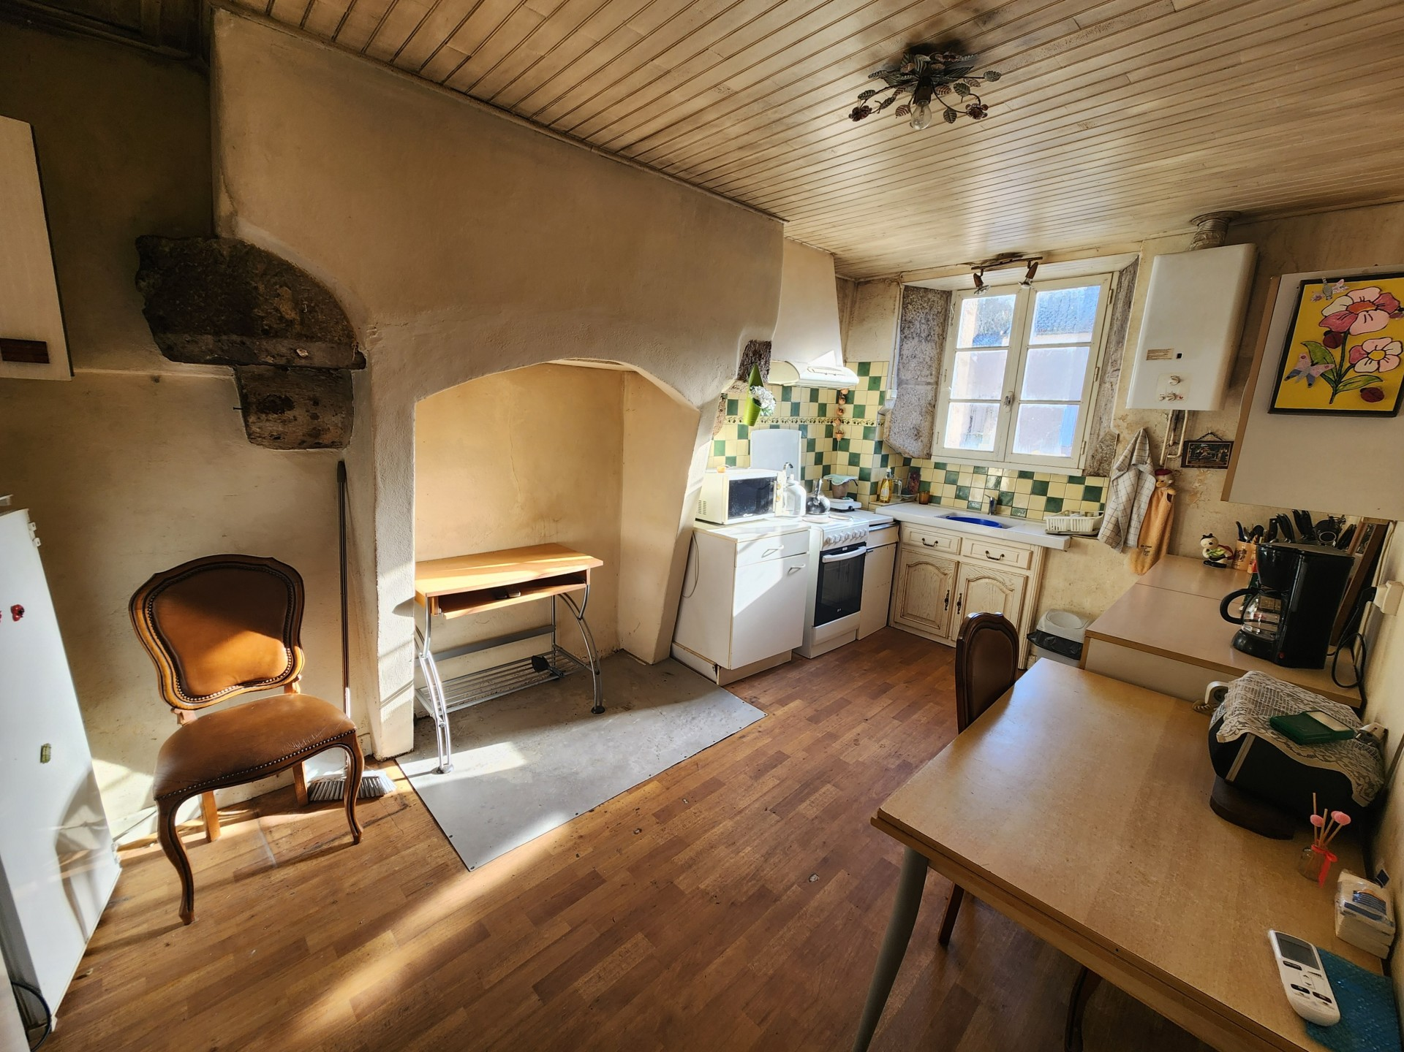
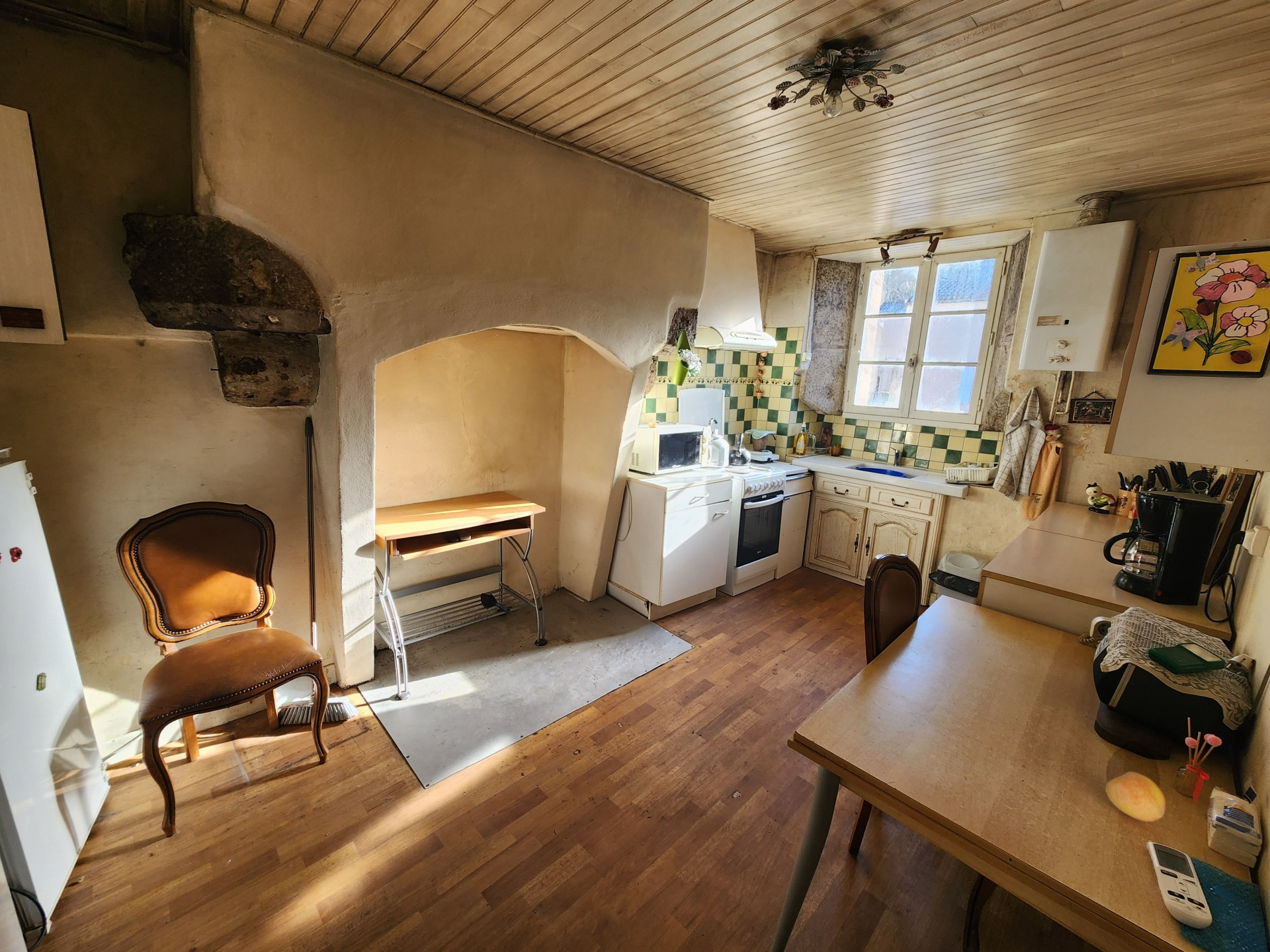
+ fruit (1134, 795)
